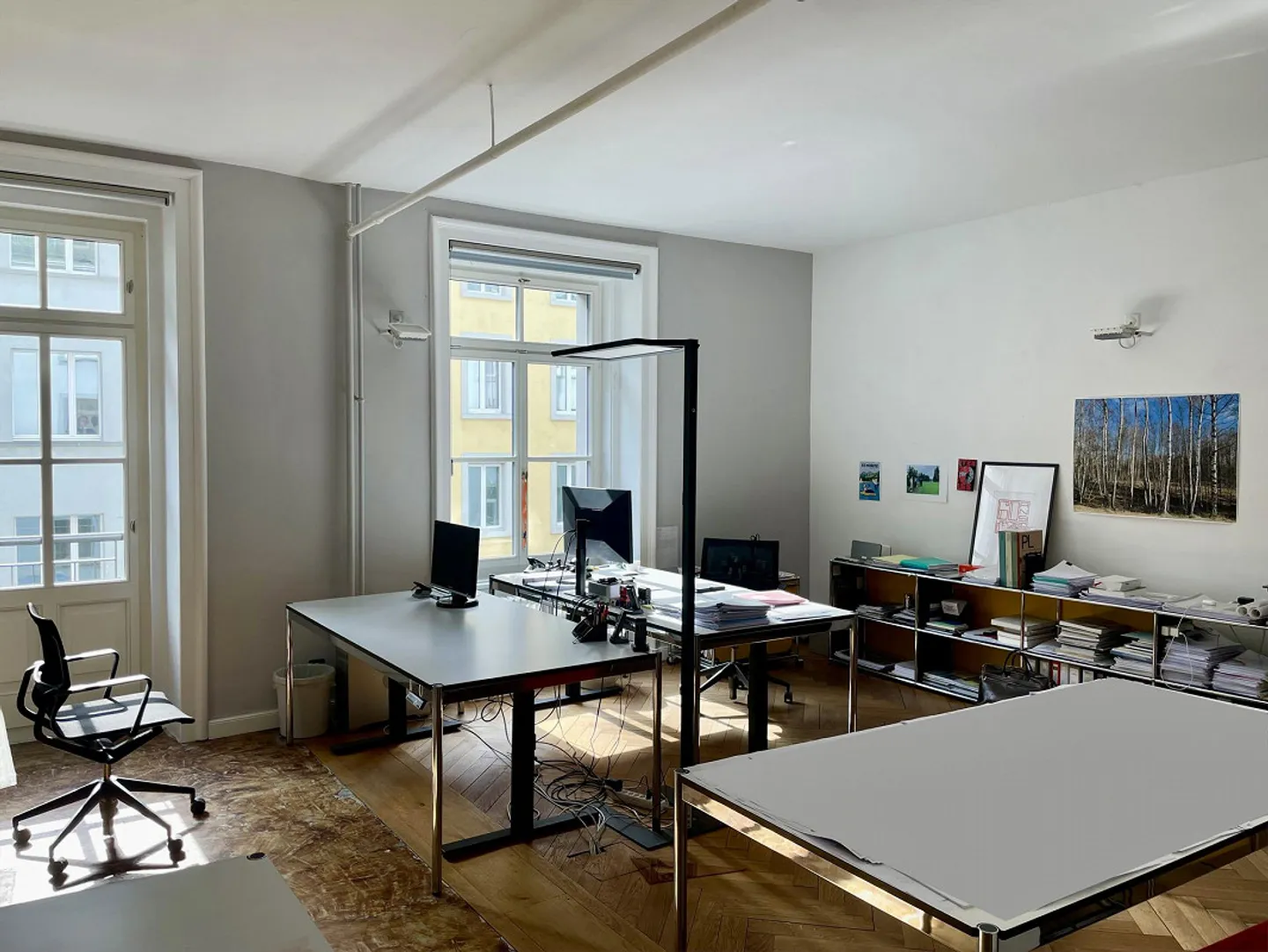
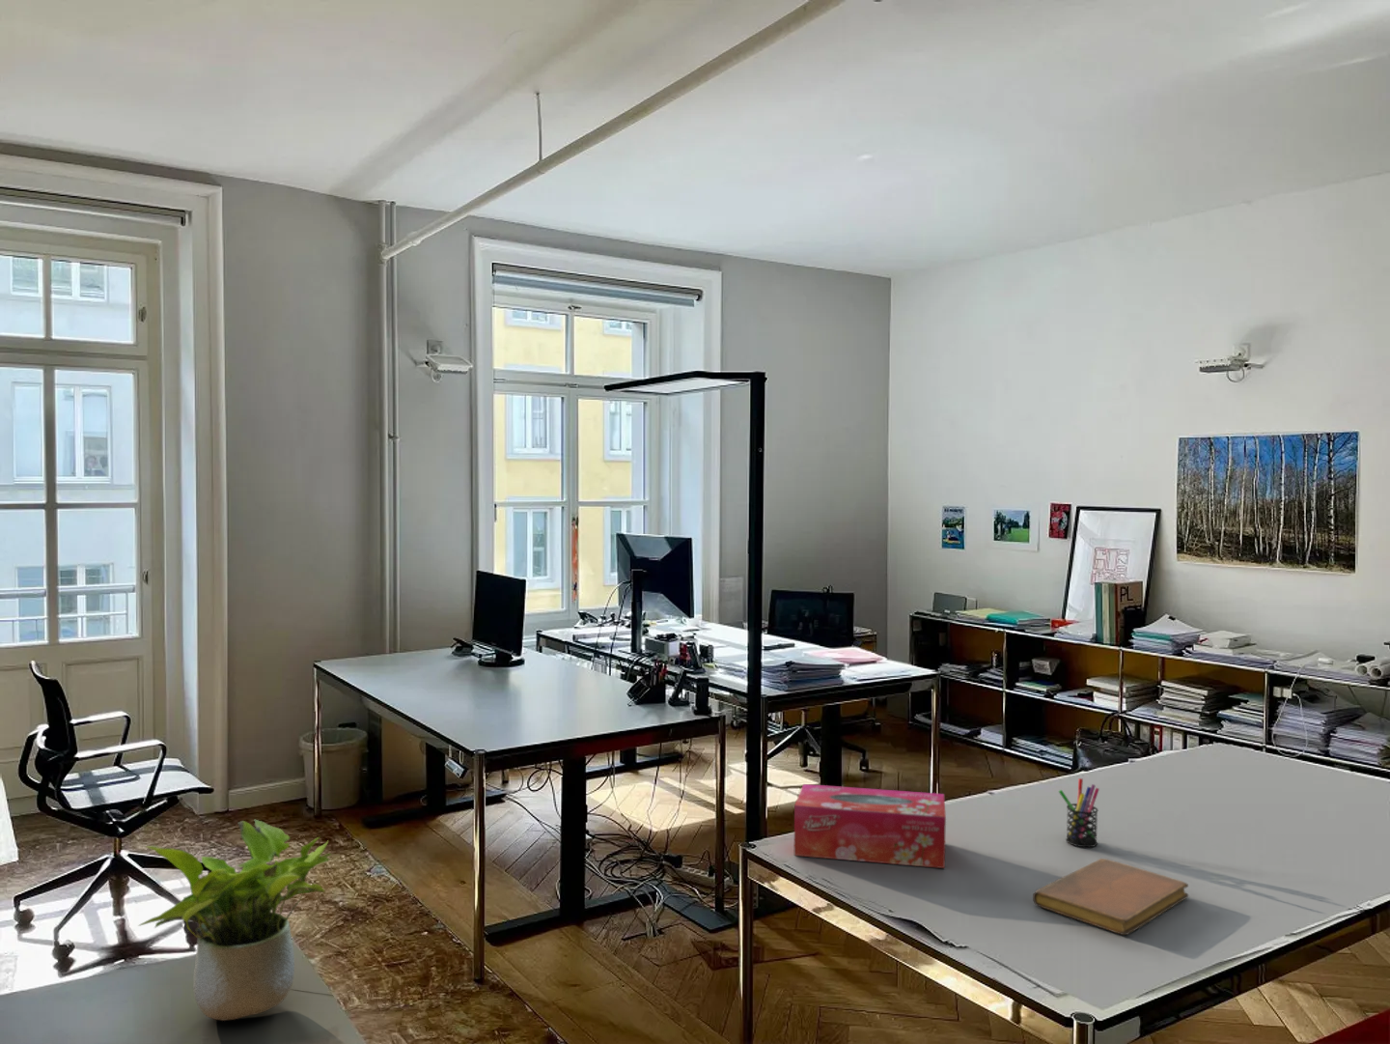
+ pen holder (1079, 812)
+ potted plant (242, 915)
+ notebook (1112, 894)
+ tissue box (869, 824)
